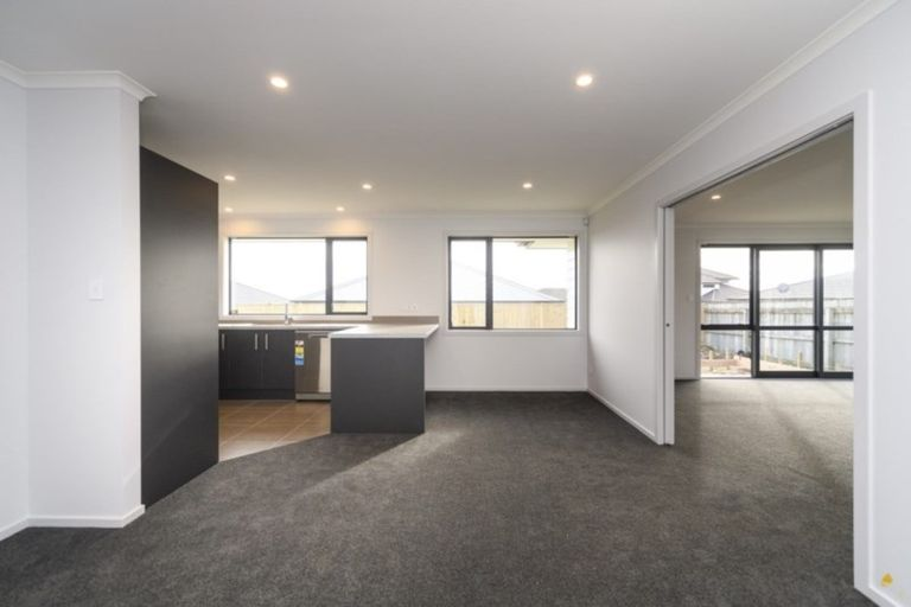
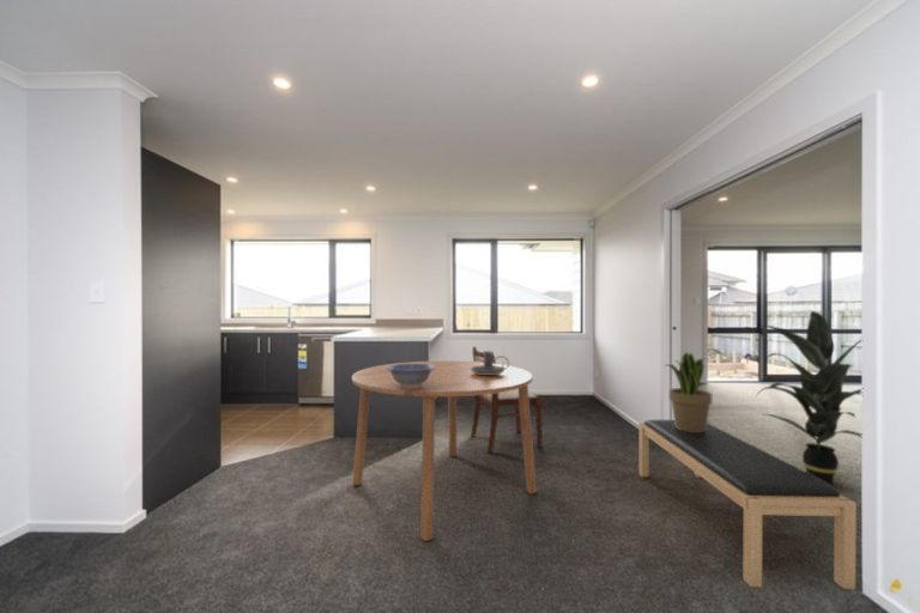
+ indoor plant (812, 396)
+ dining chair (504, 394)
+ potted plant (686, 389)
+ decorative bowl (411, 375)
+ bench (719, 480)
+ candle holder (491, 362)
+ dining table (449, 430)
